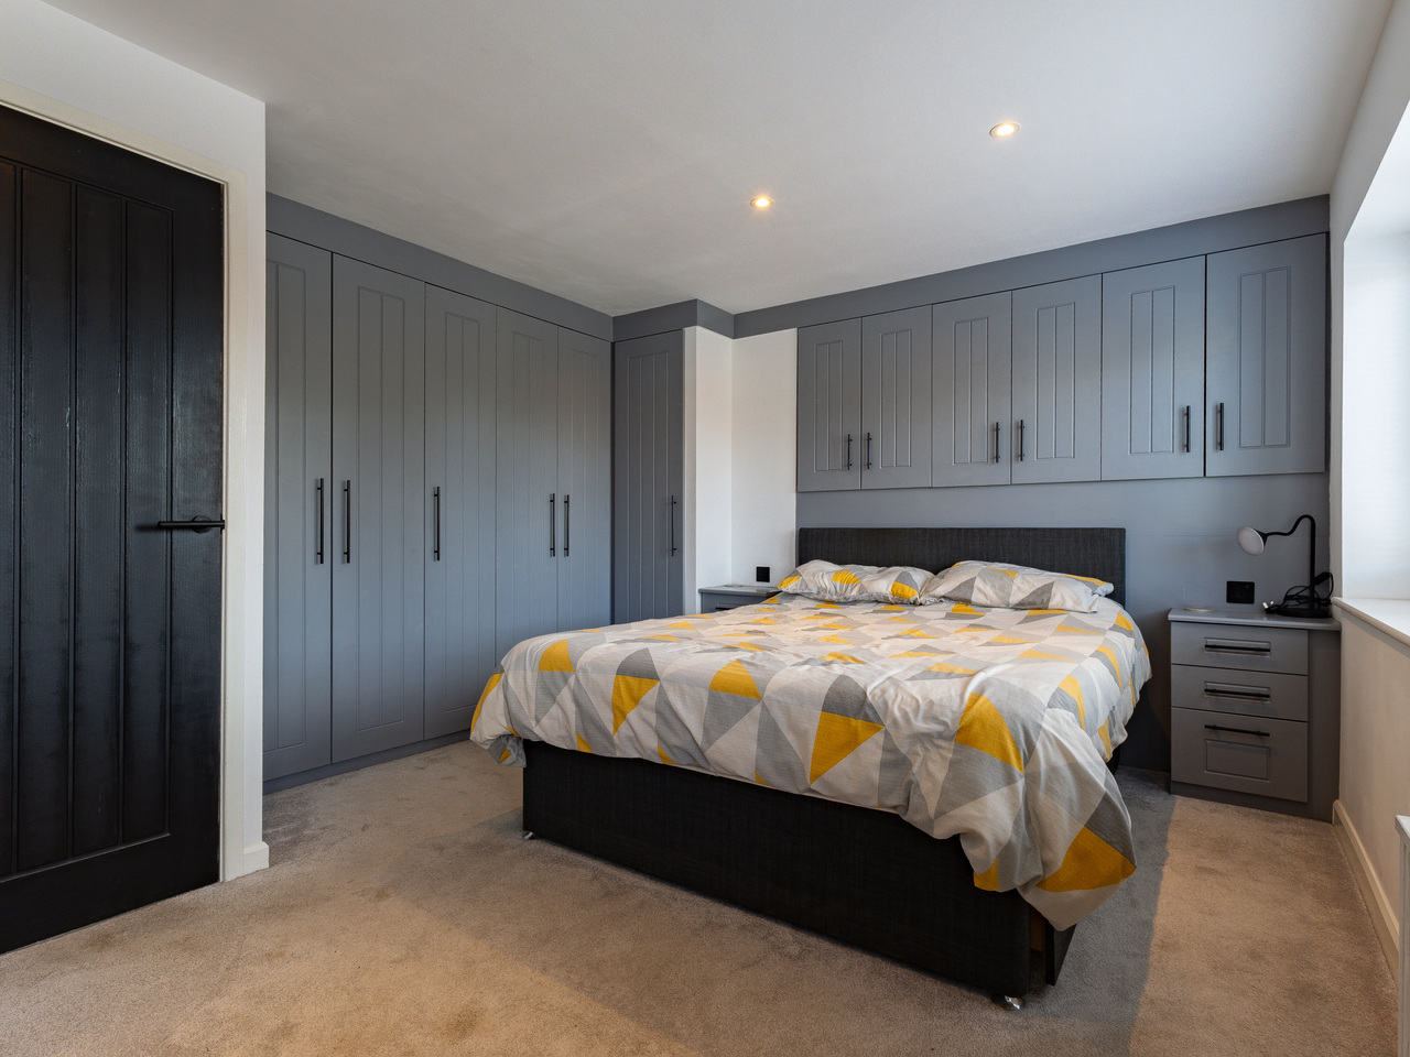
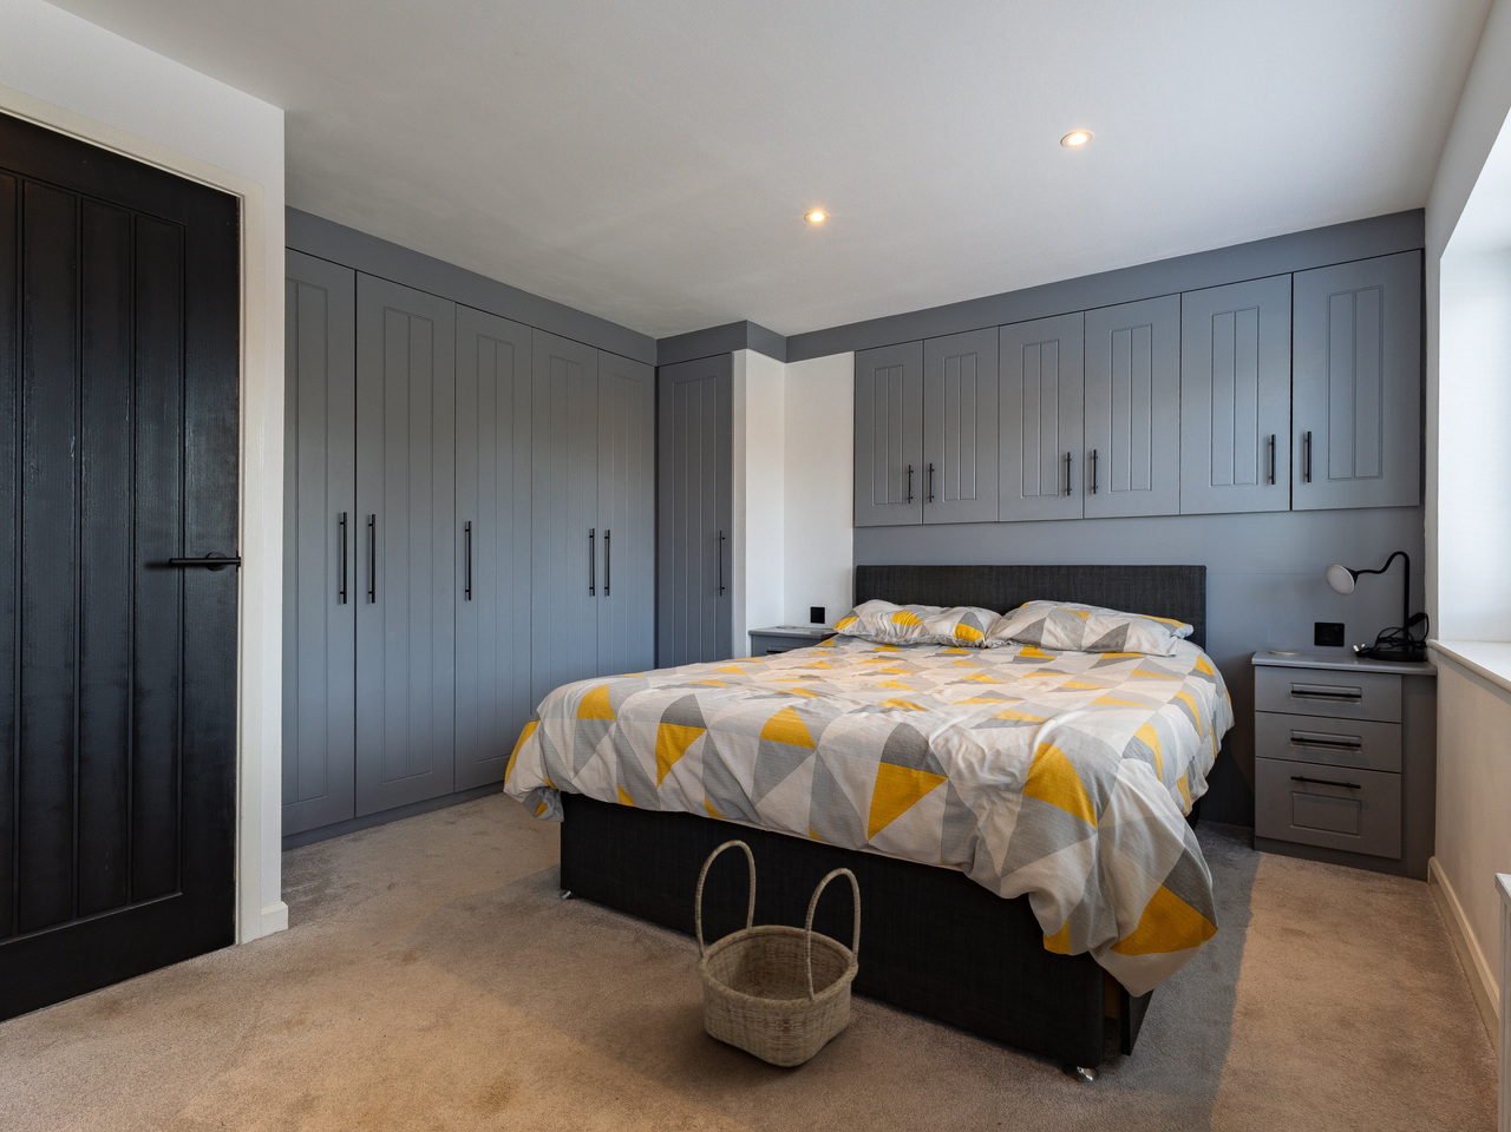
+ basket (777, 942)
